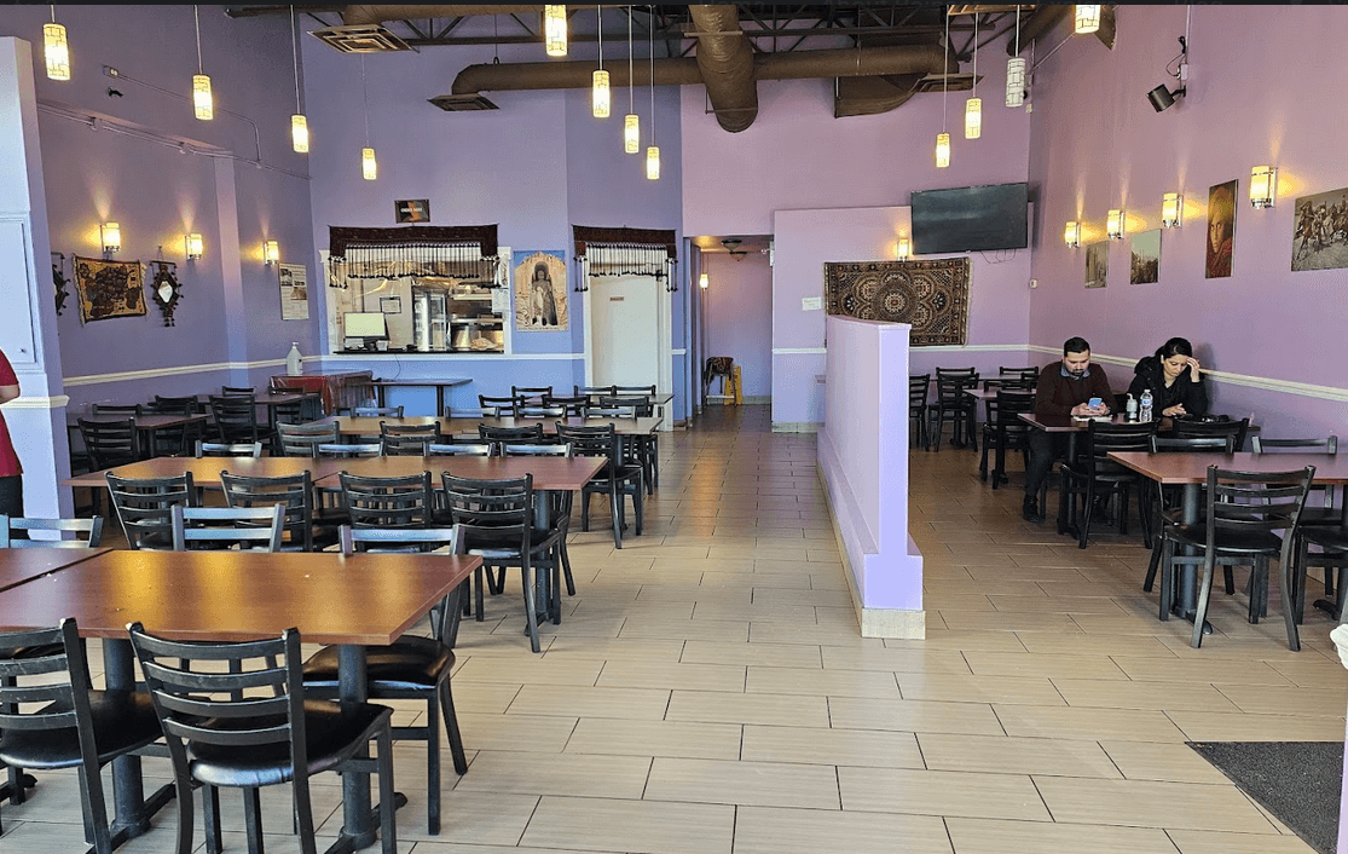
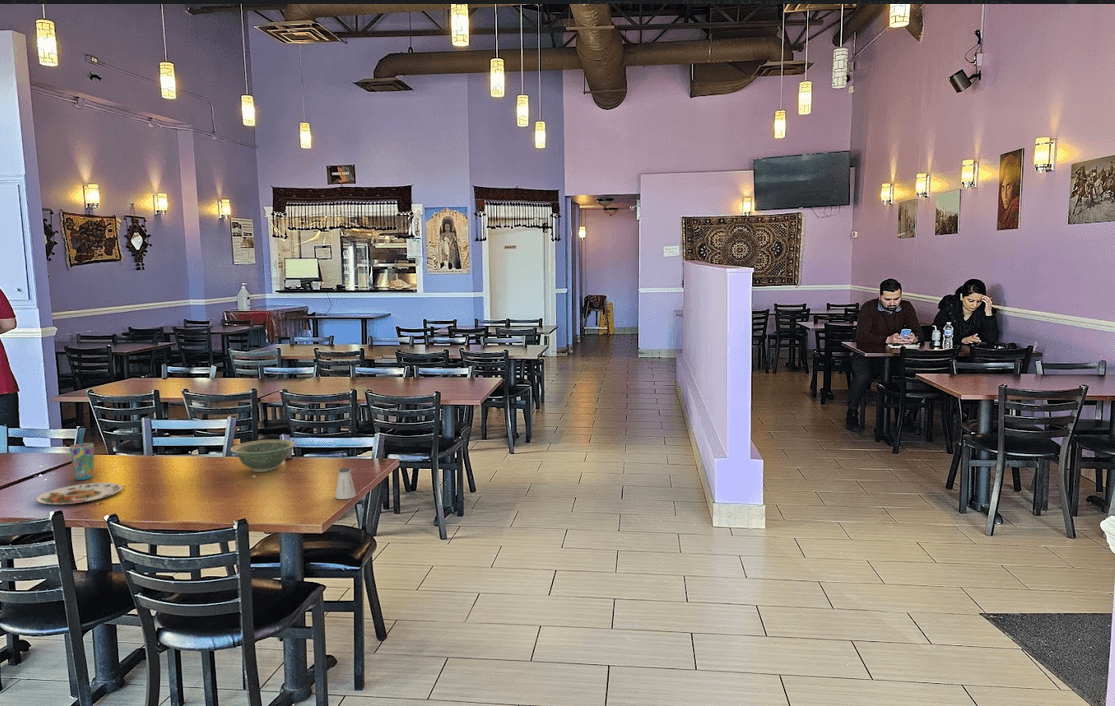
+ plate (80, 494)
+ saltshaker (344, 482)
+ cup (82, 453)
+ bowl (263, 457)
